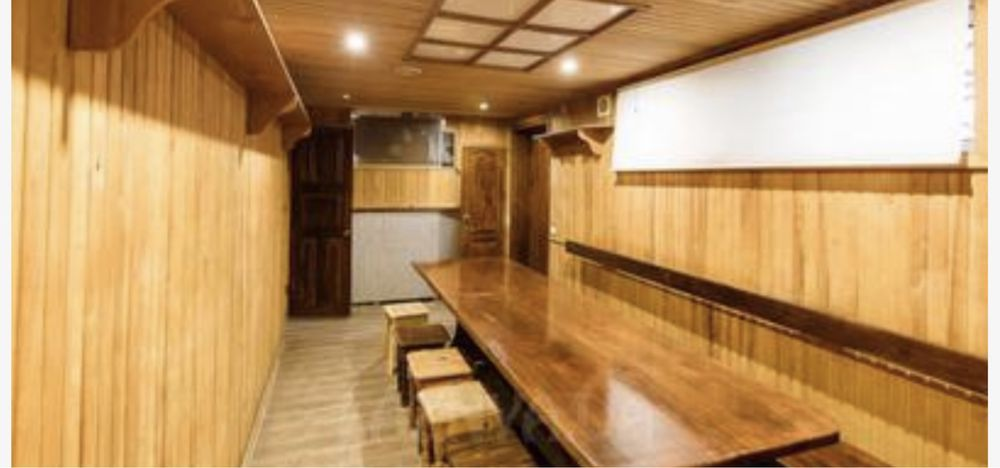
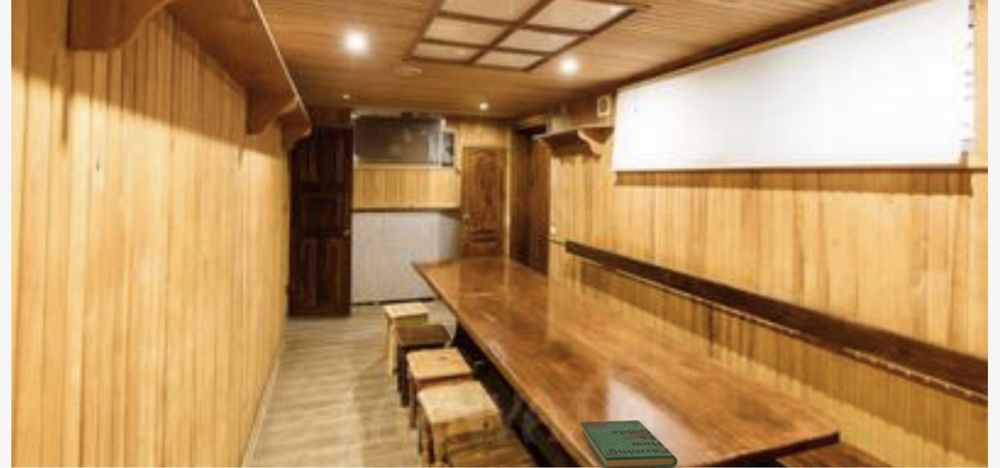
+ book (625, 442)
